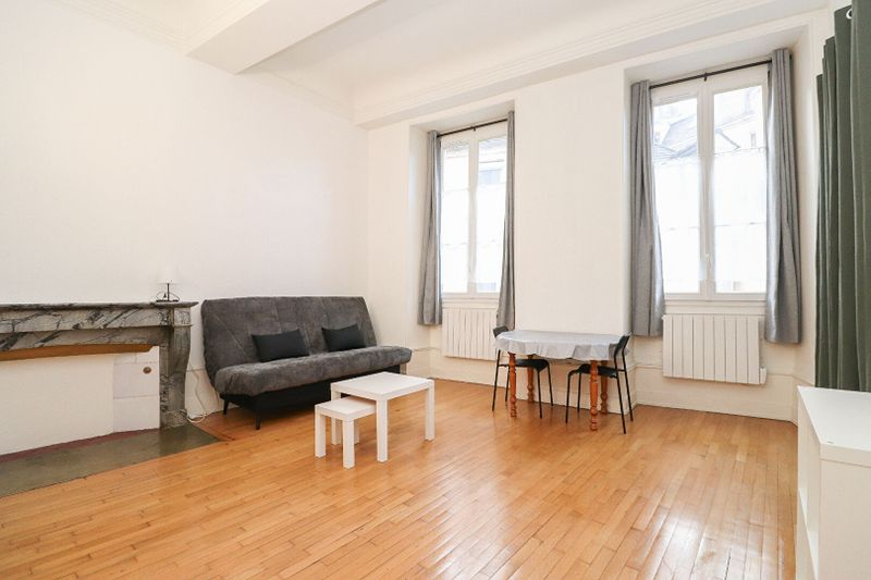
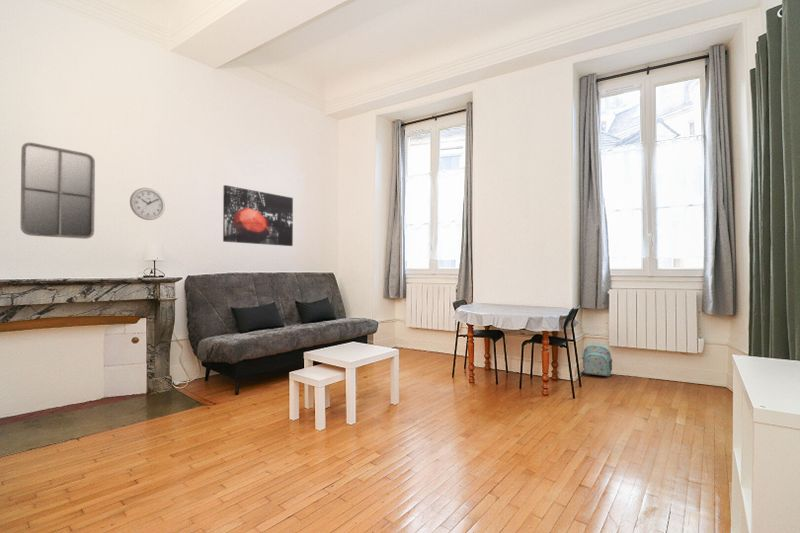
+ backpack (596, 359)
+ wall art (260, 218)
+ wall clock (148, 203)
+ home mirror (59, 192)
